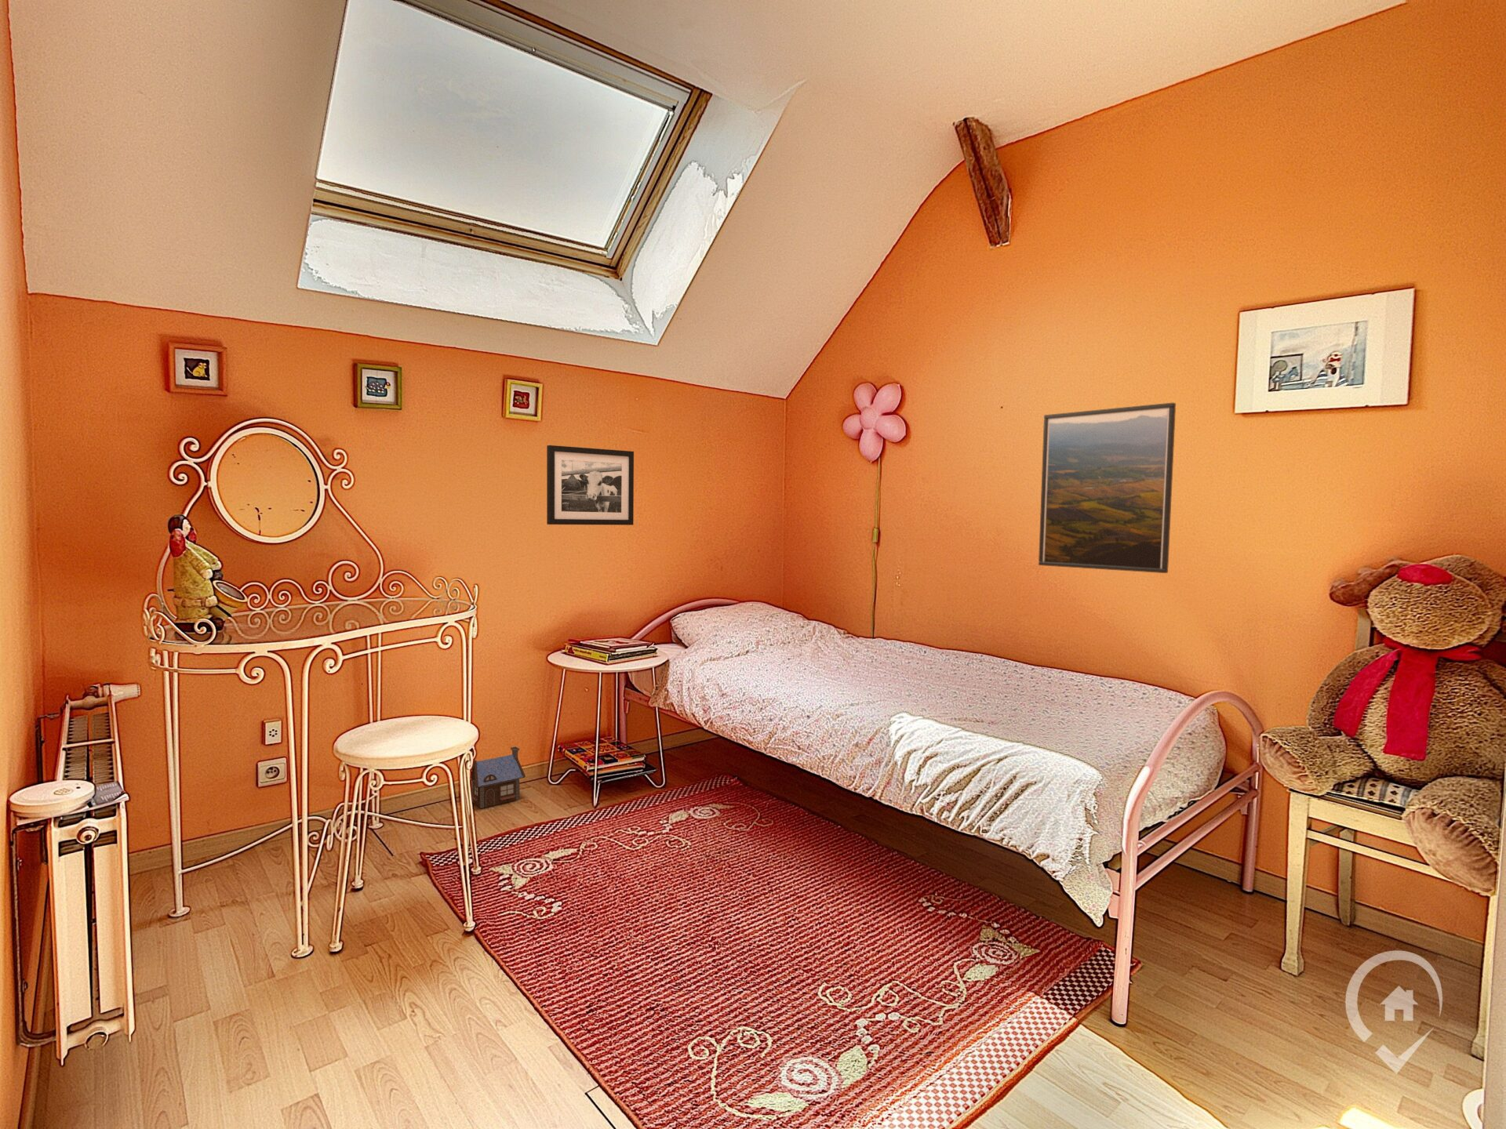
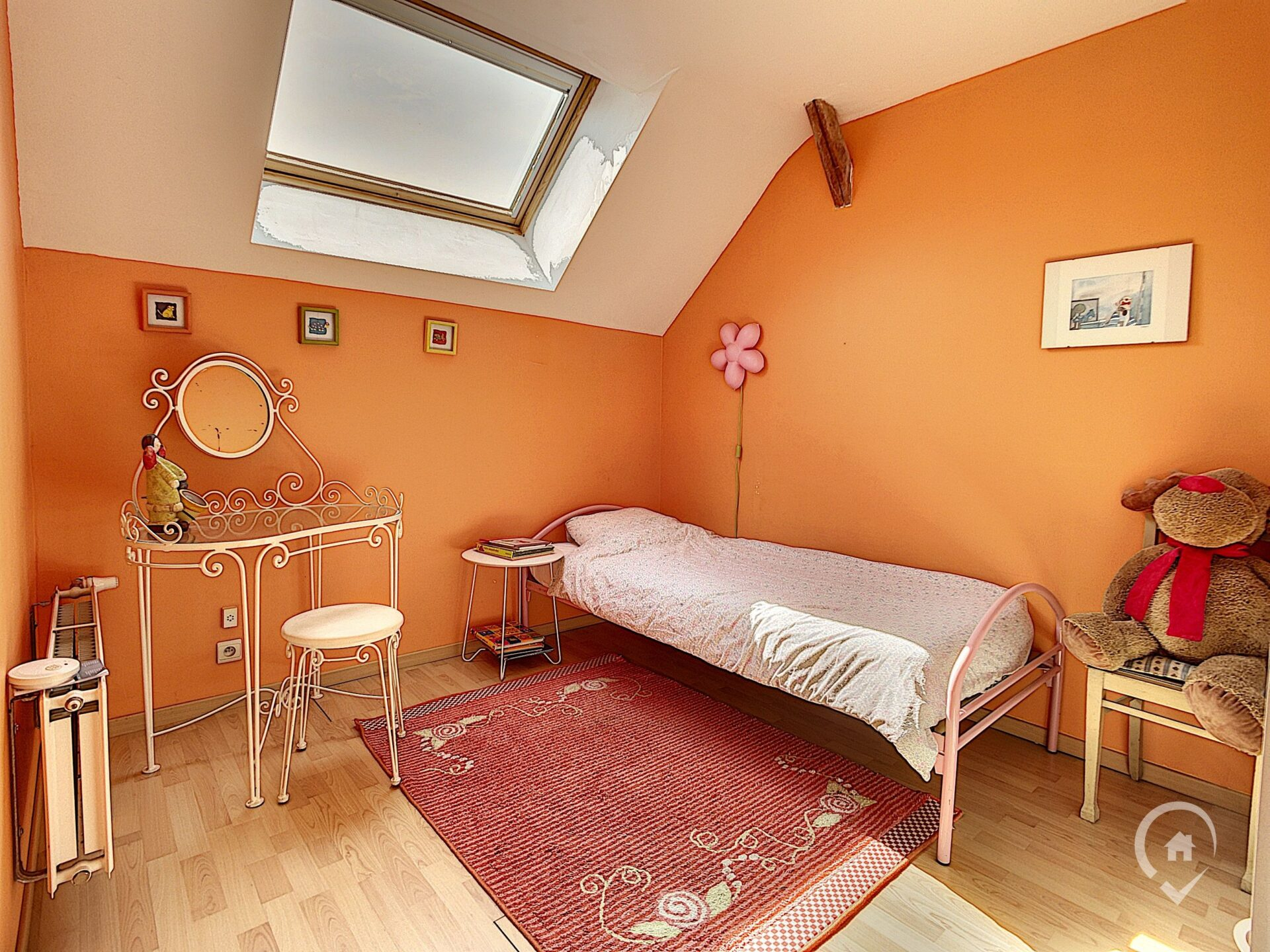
- picture frame (592, 486)
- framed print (1102, 490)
- toy house (494, 776)
